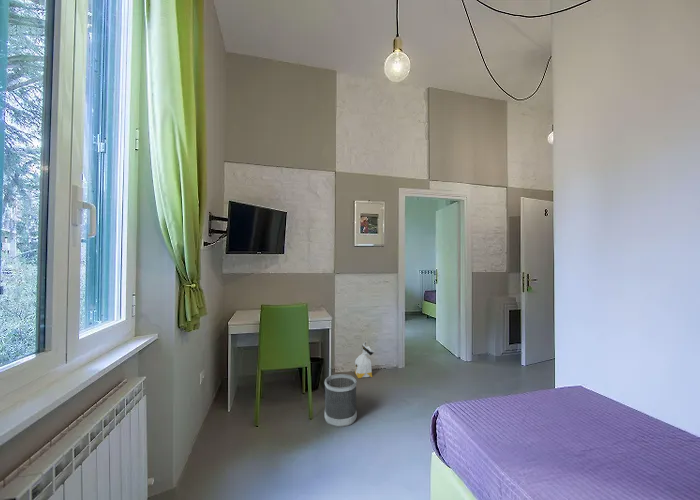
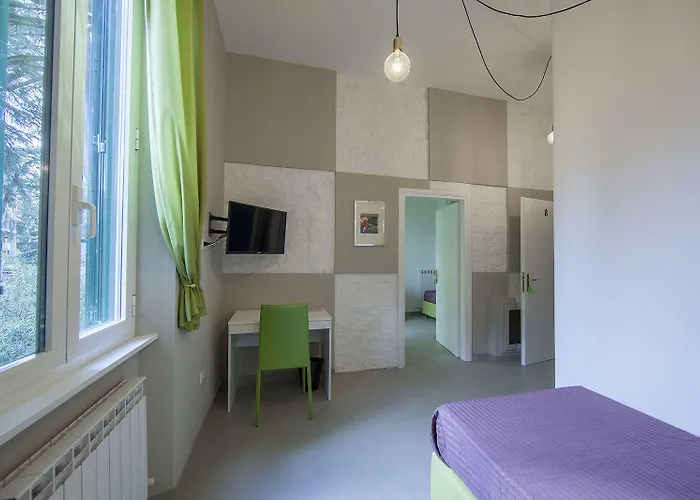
- bag (364, 358)
- wastebasket (340, 399)
